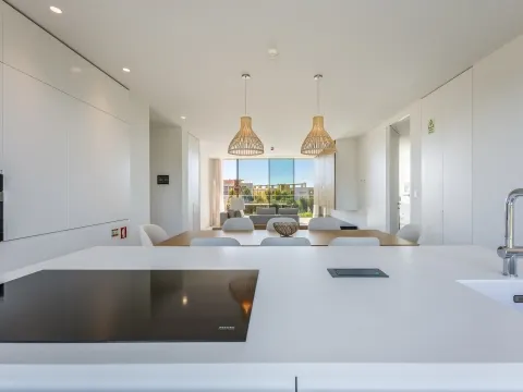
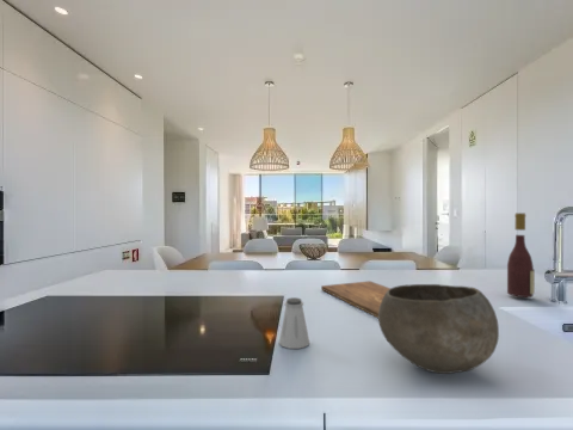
+ bowl (433, 325)
+ cutting board (378, 299)
+ wine bottle (519, 254)
+ saltshaker (294, 320)
